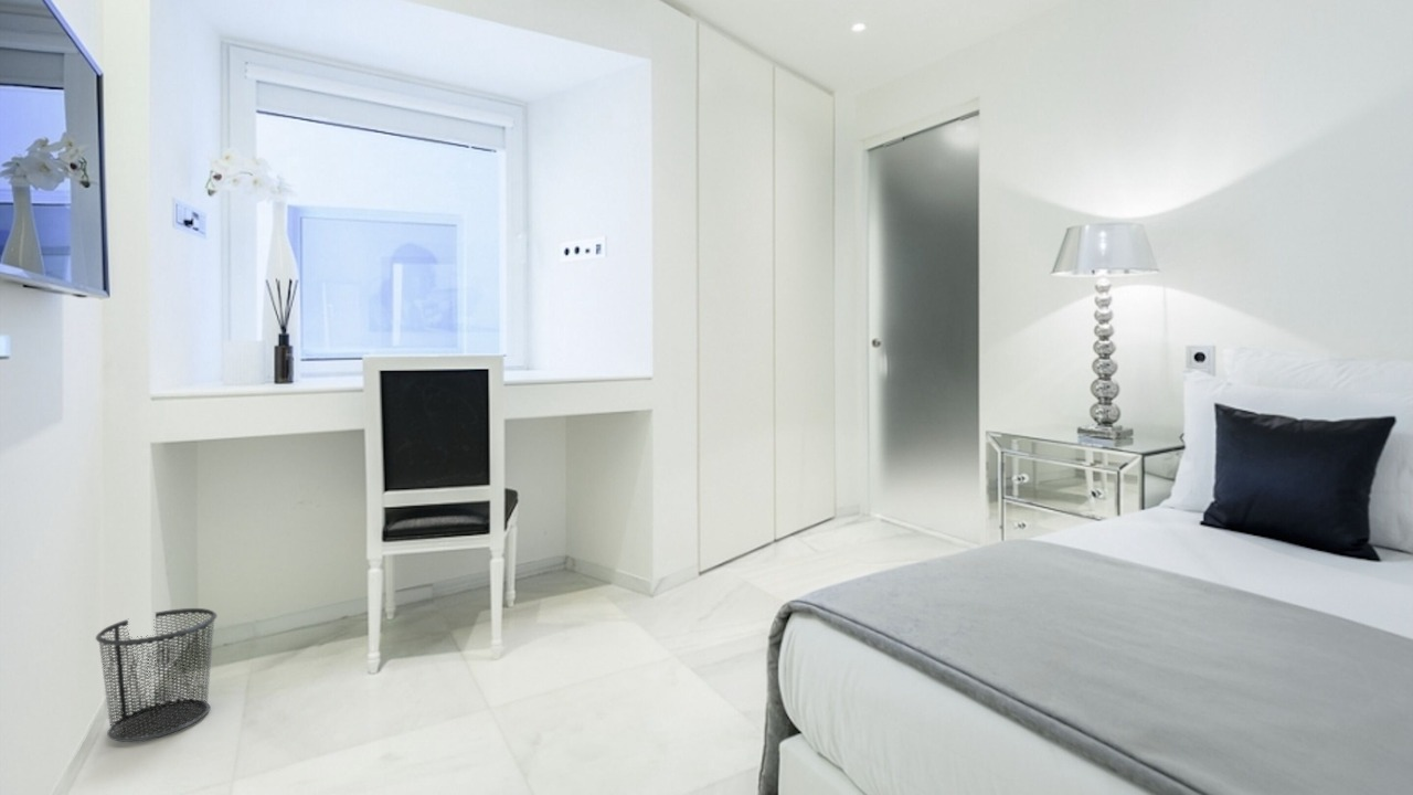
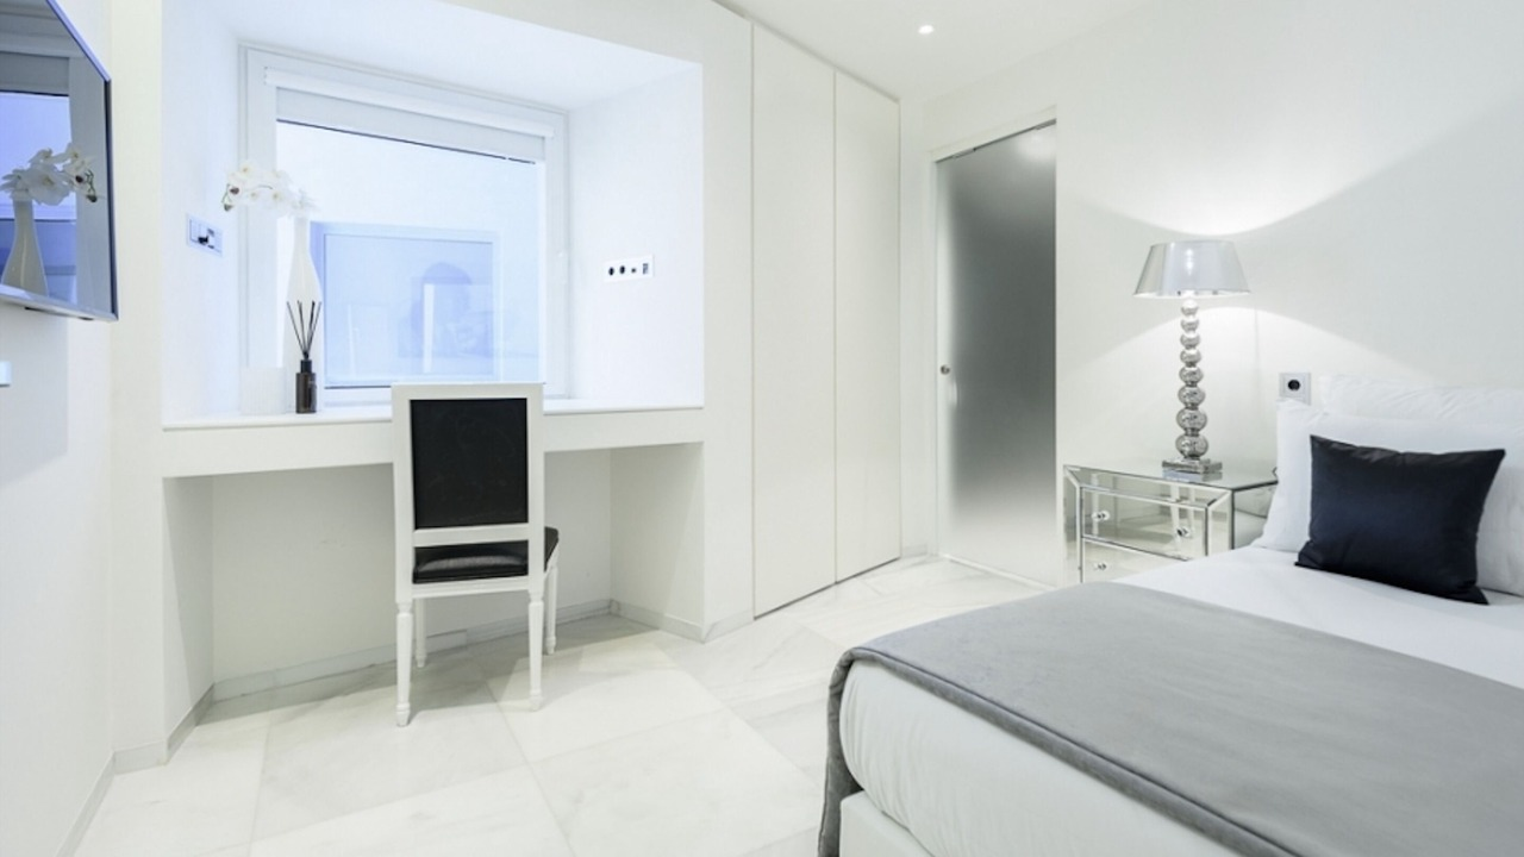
- waste bin (159, 671)
